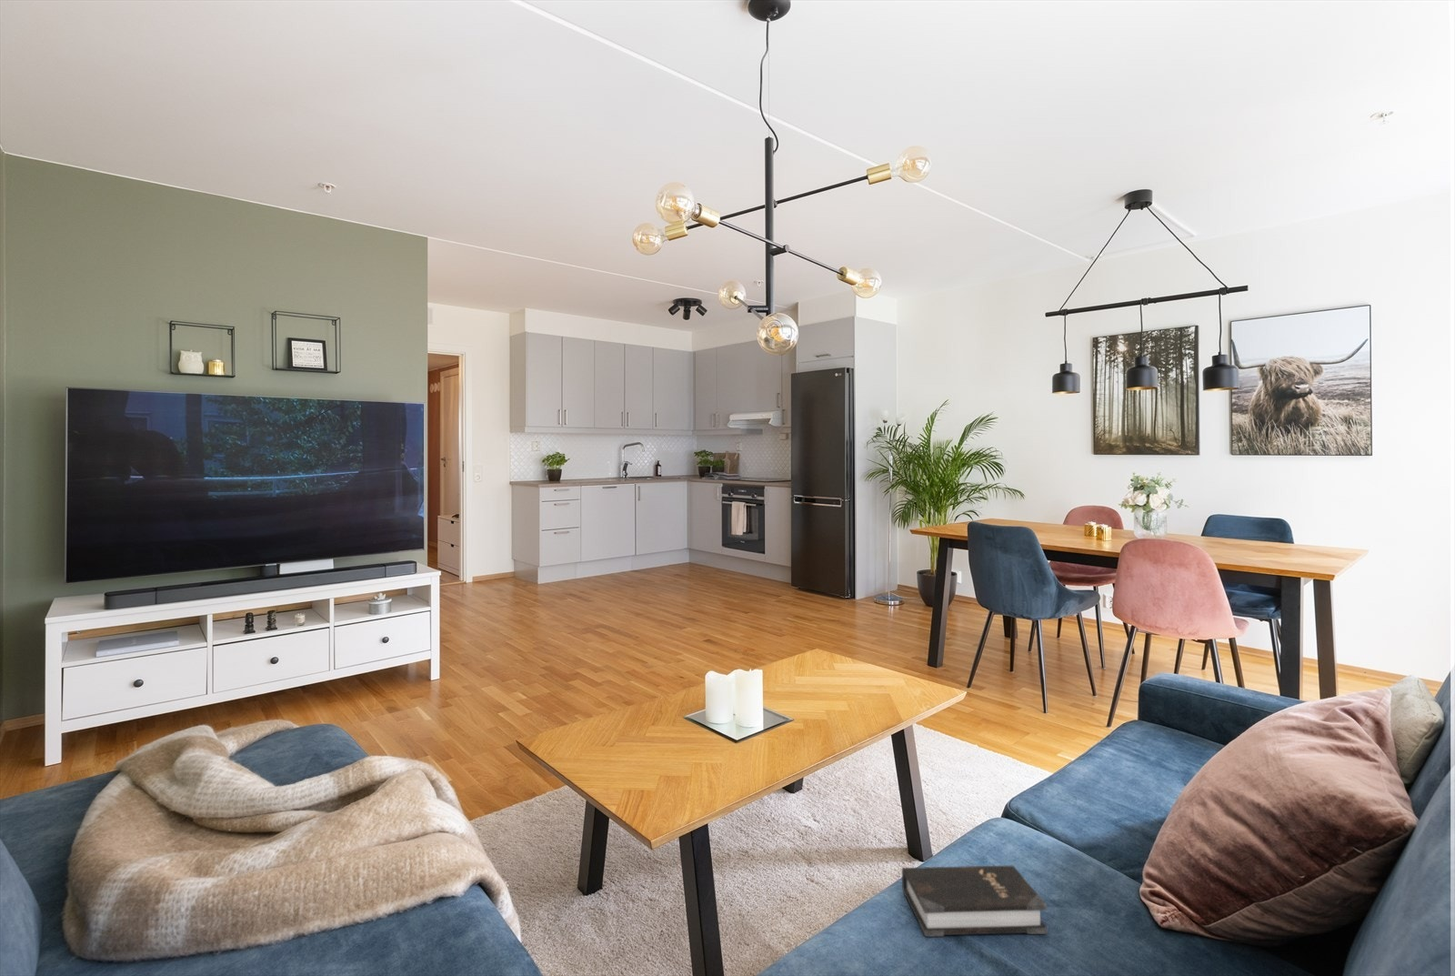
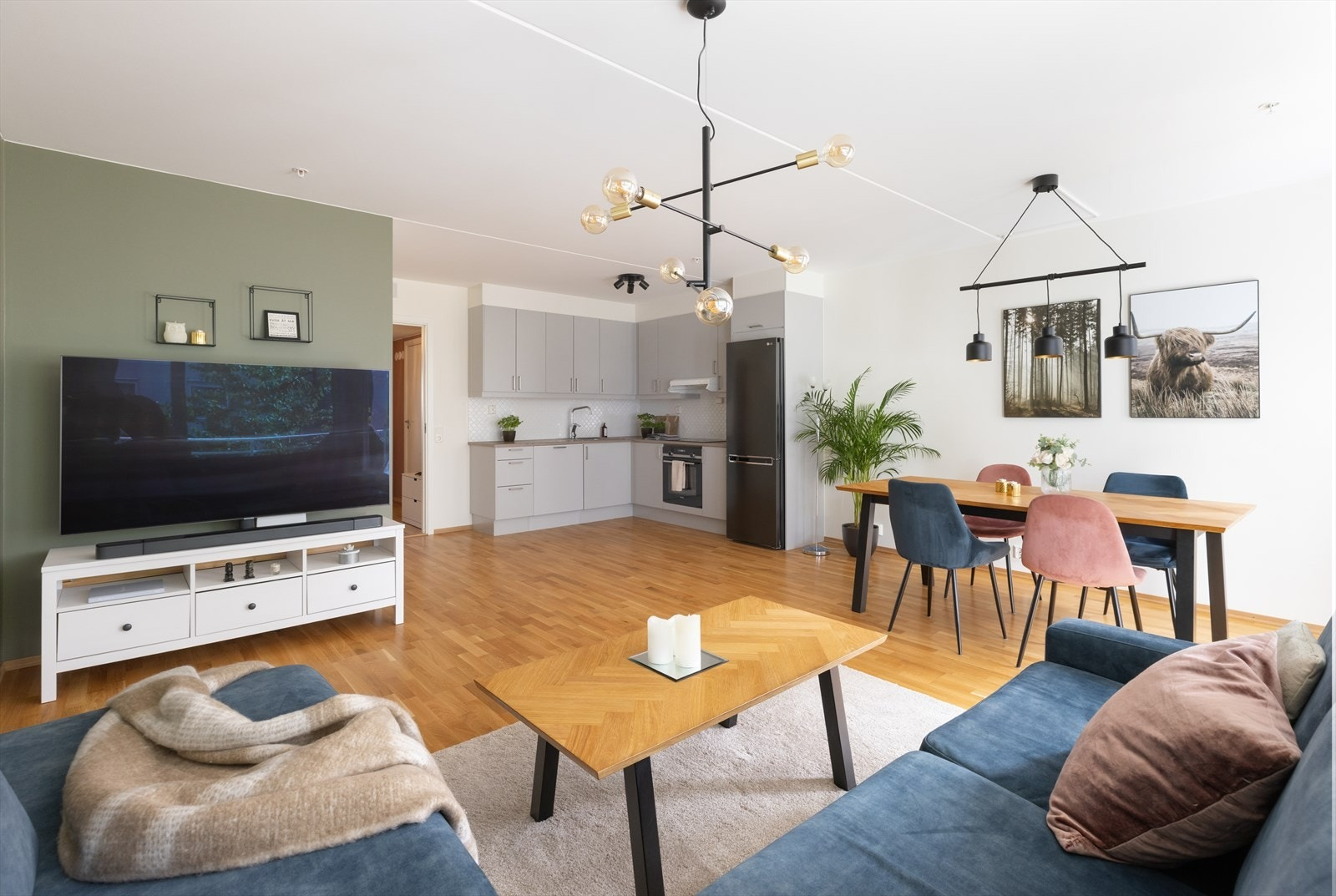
- hardback book (970, 896)
